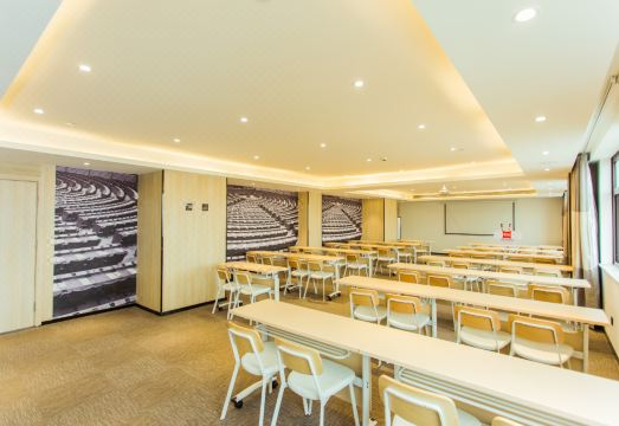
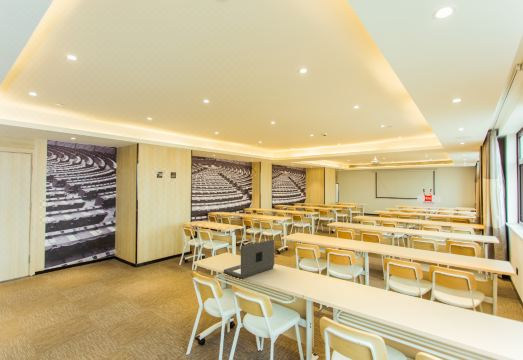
+ laptop (249, 255)
